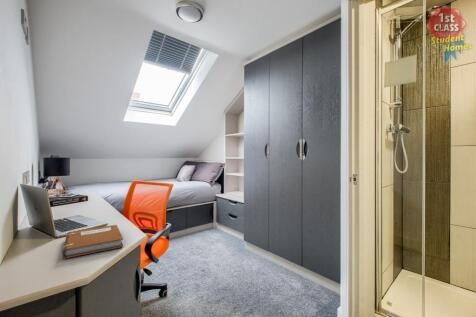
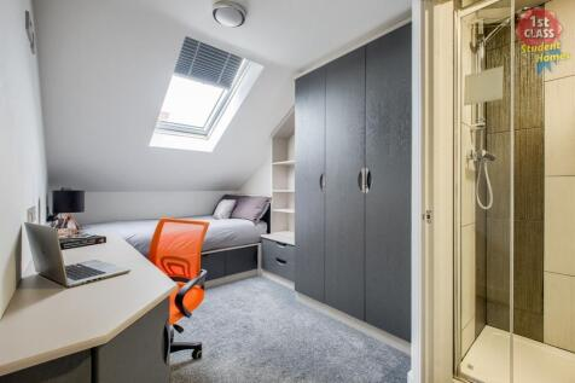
- notebook (93, 238)
